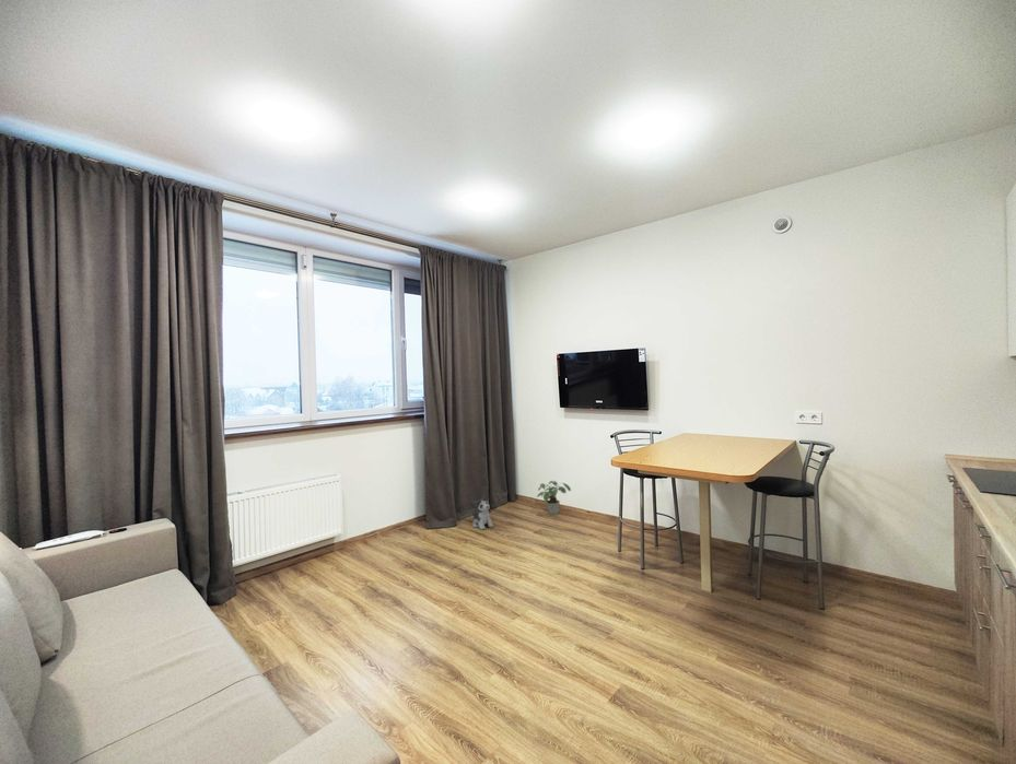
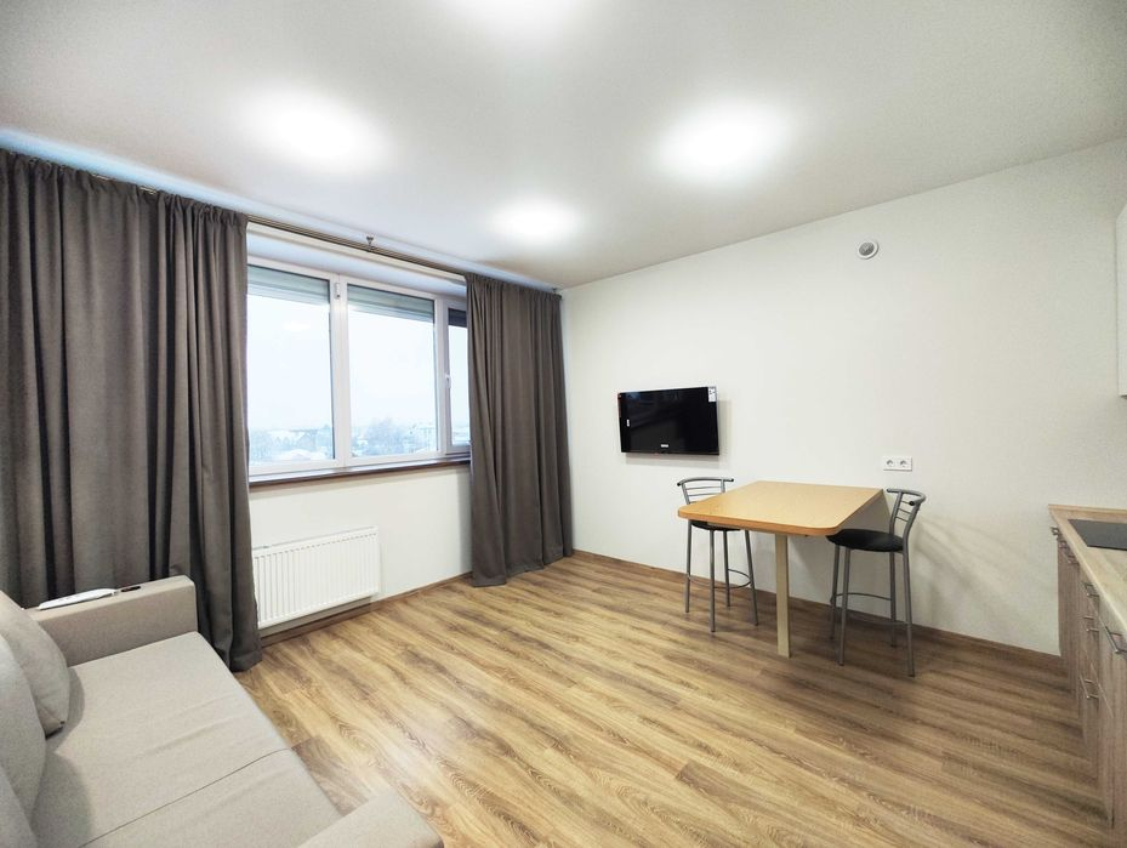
- plush toy (481, 509)
- potted plant (550, 497)
